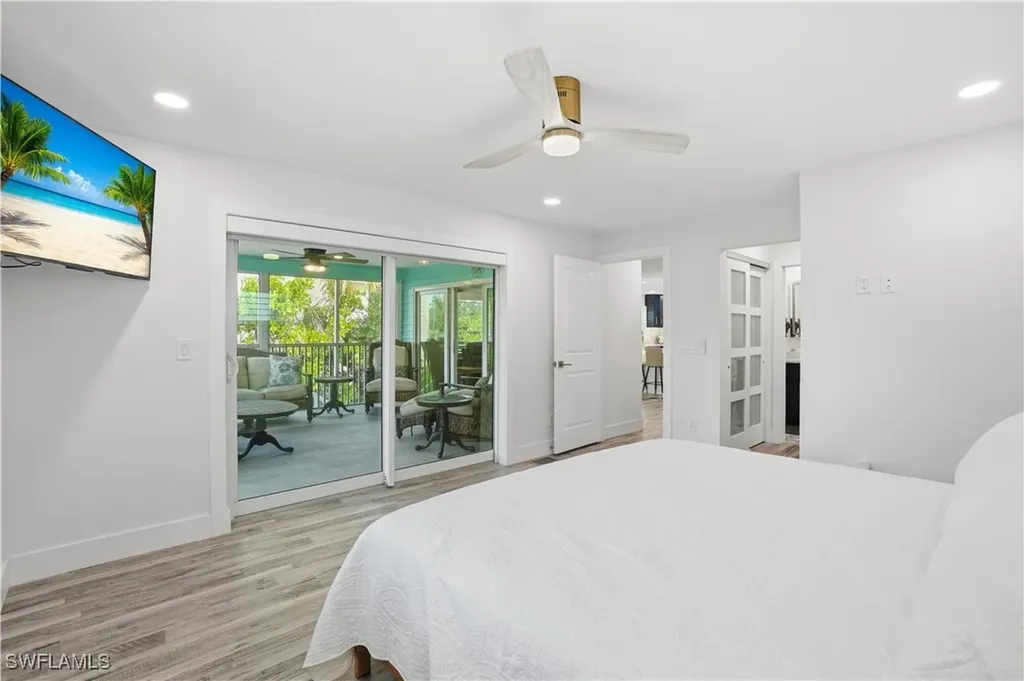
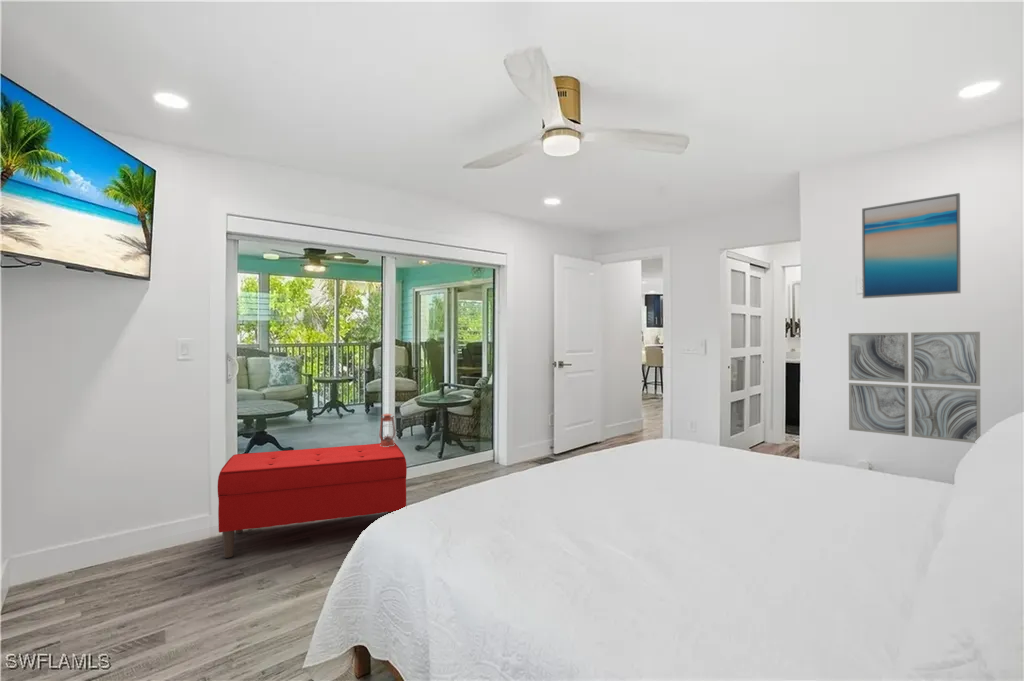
+ bench (318, 493)
+ wall art (908, 385)
+ wall art (908, 248)
+ lantern (387, 421)
